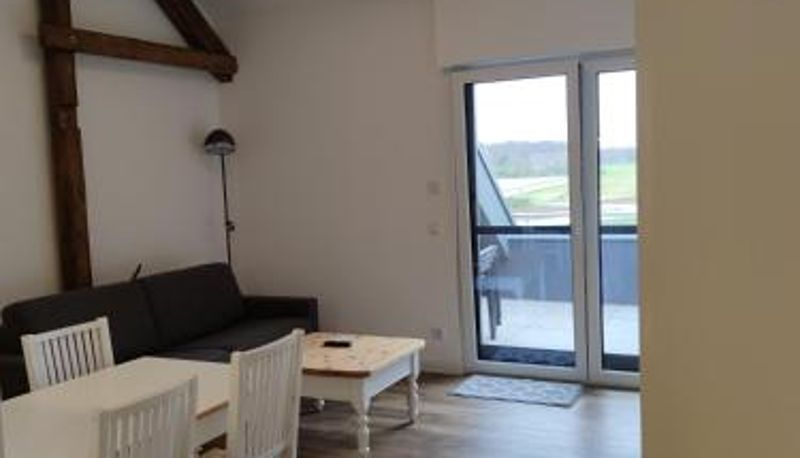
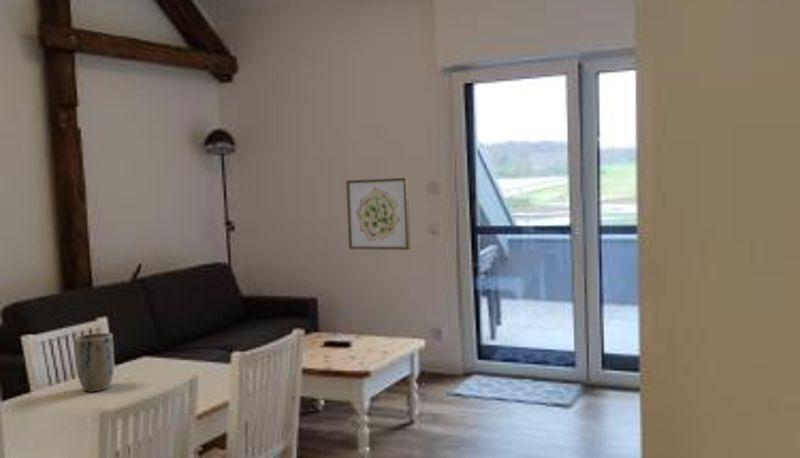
+ wall art (377, 214)
+ plant pot (94, 362)
